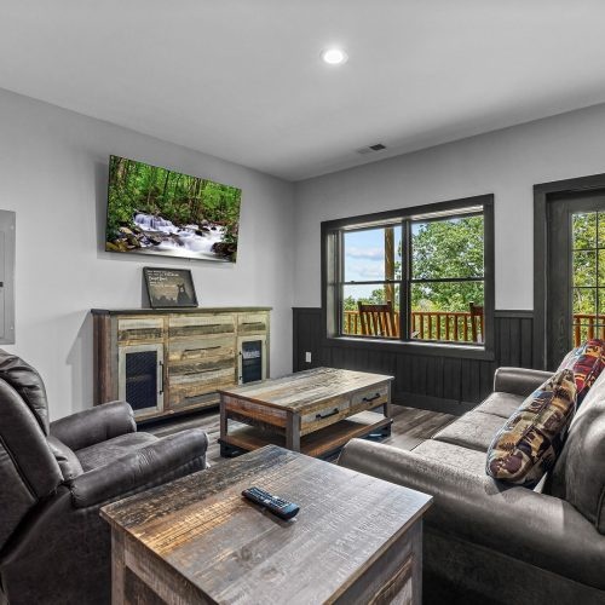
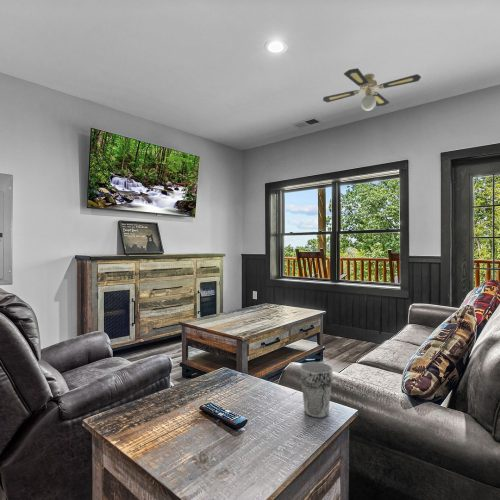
+ ceiling fan (368, 93)
+ cup (316, 389)
